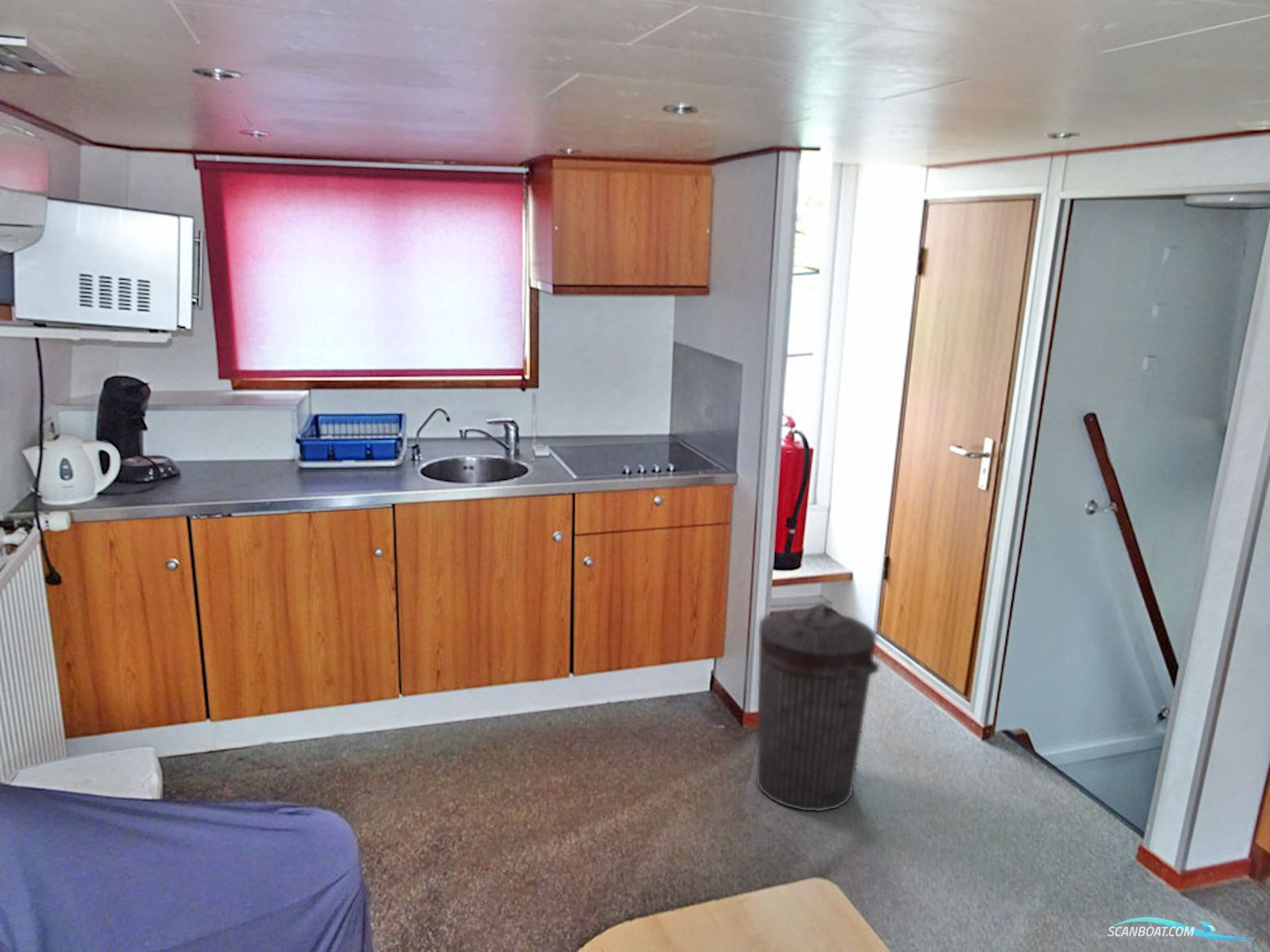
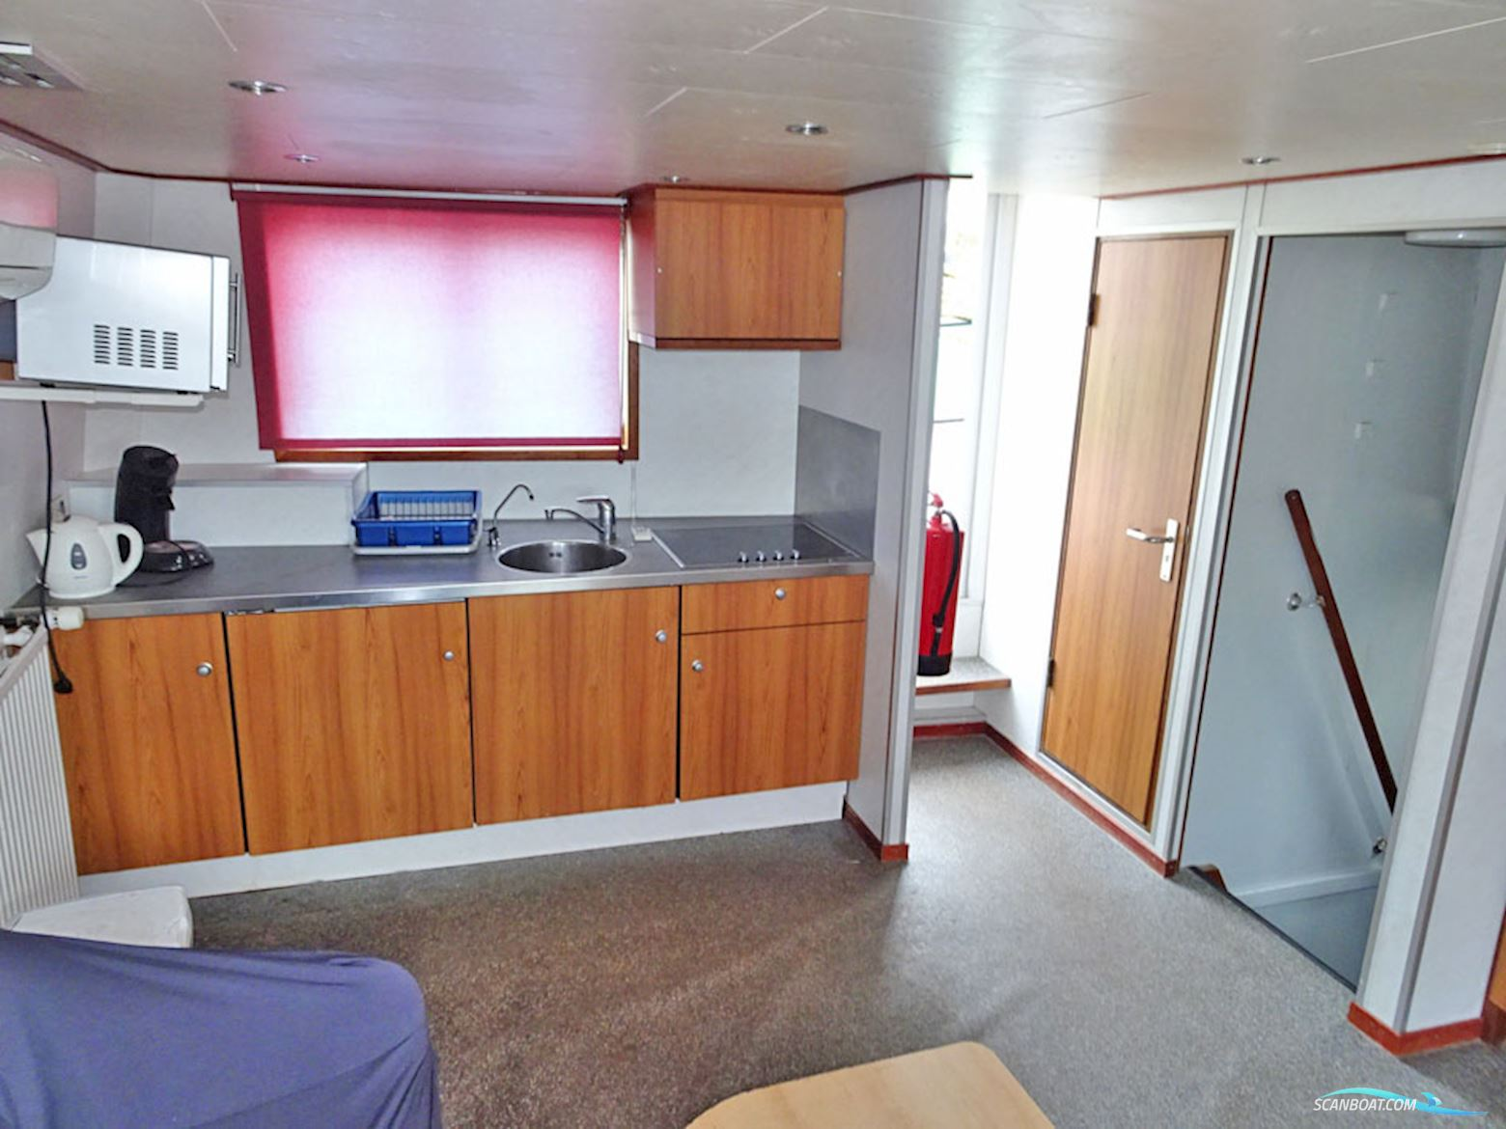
- trash can (811, 697)
